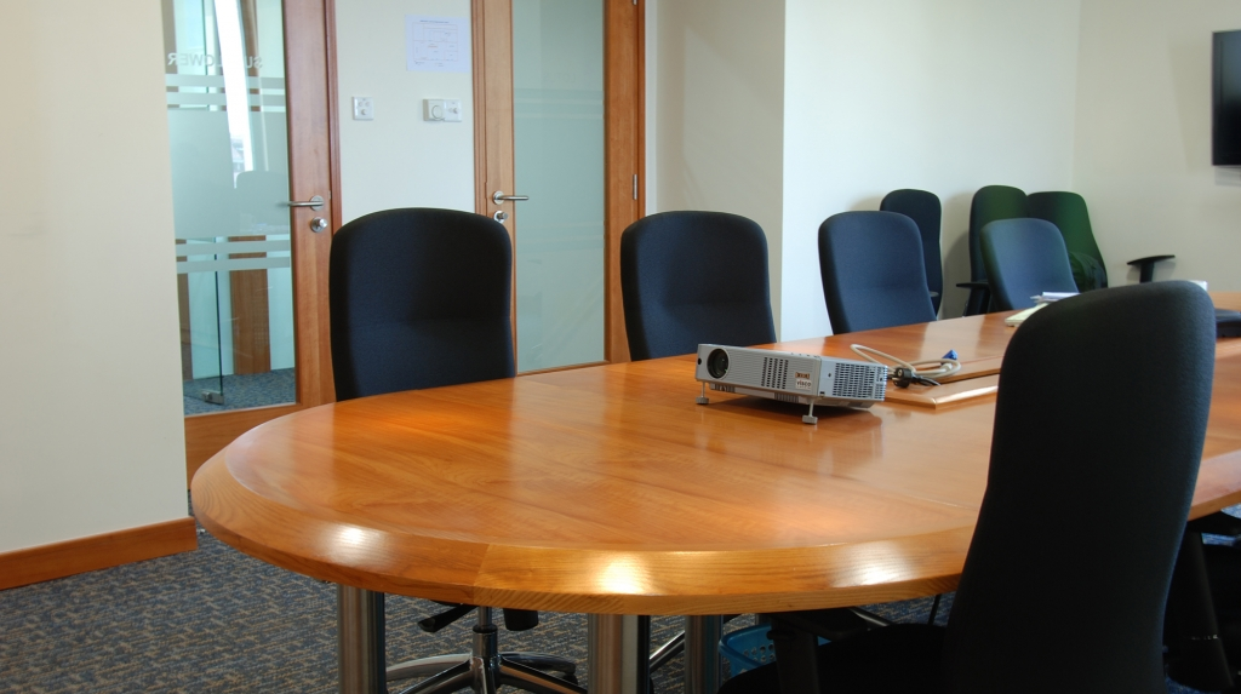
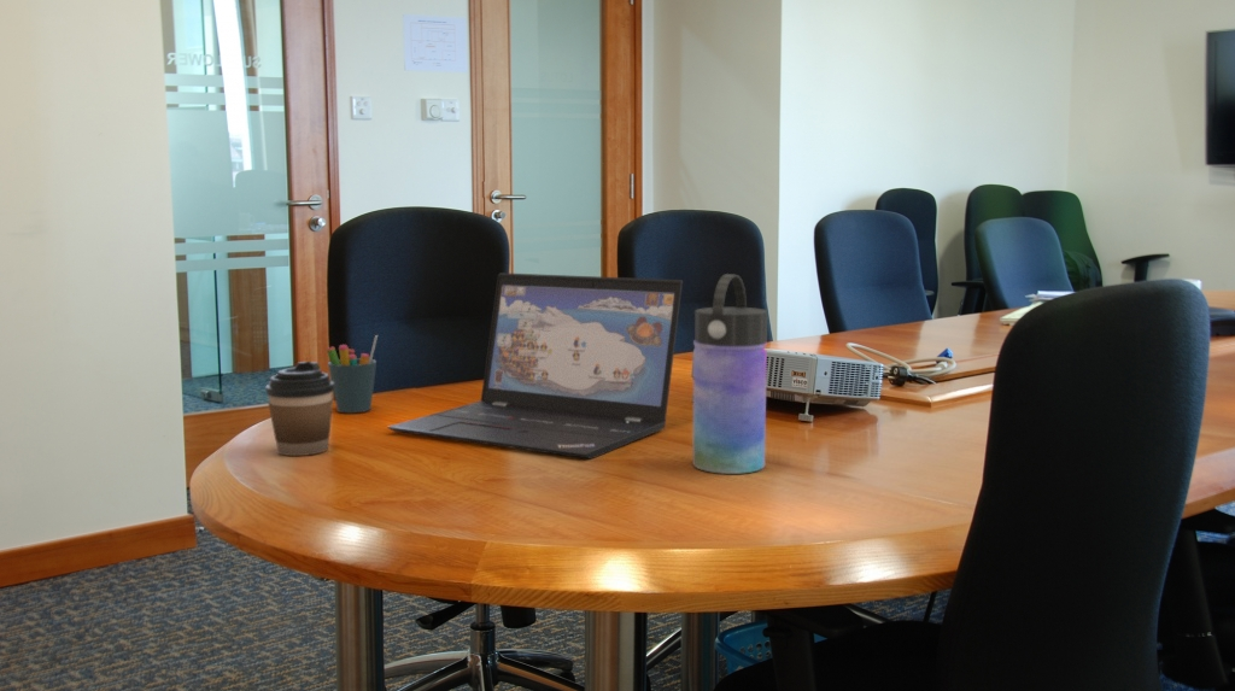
+ water bottle (730, 370)
+ pen holder (352, 373)
+ laptop (537, 356)
+ coffee cup (300, 406)
